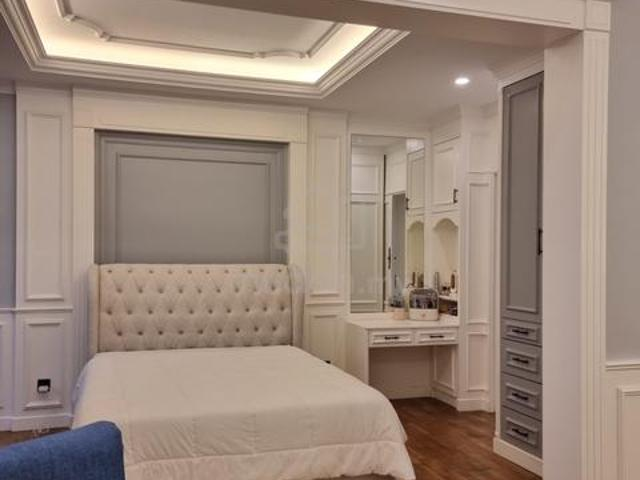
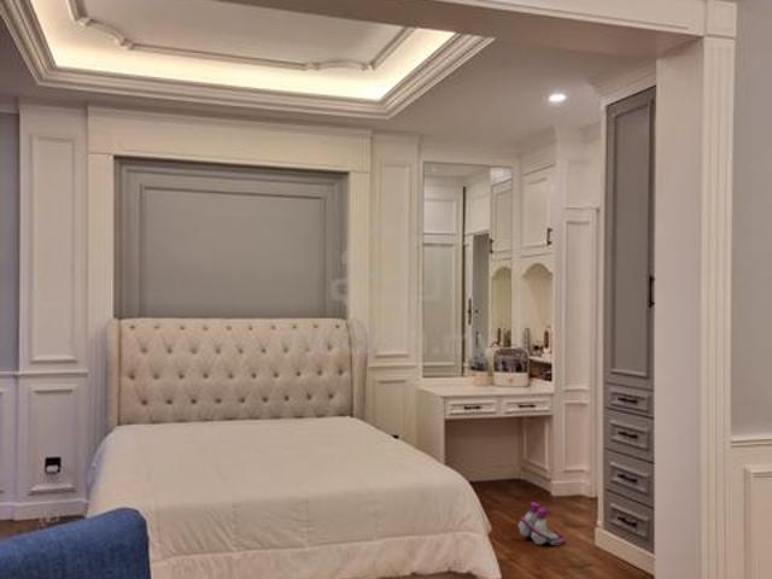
+ boots (540, 521)
